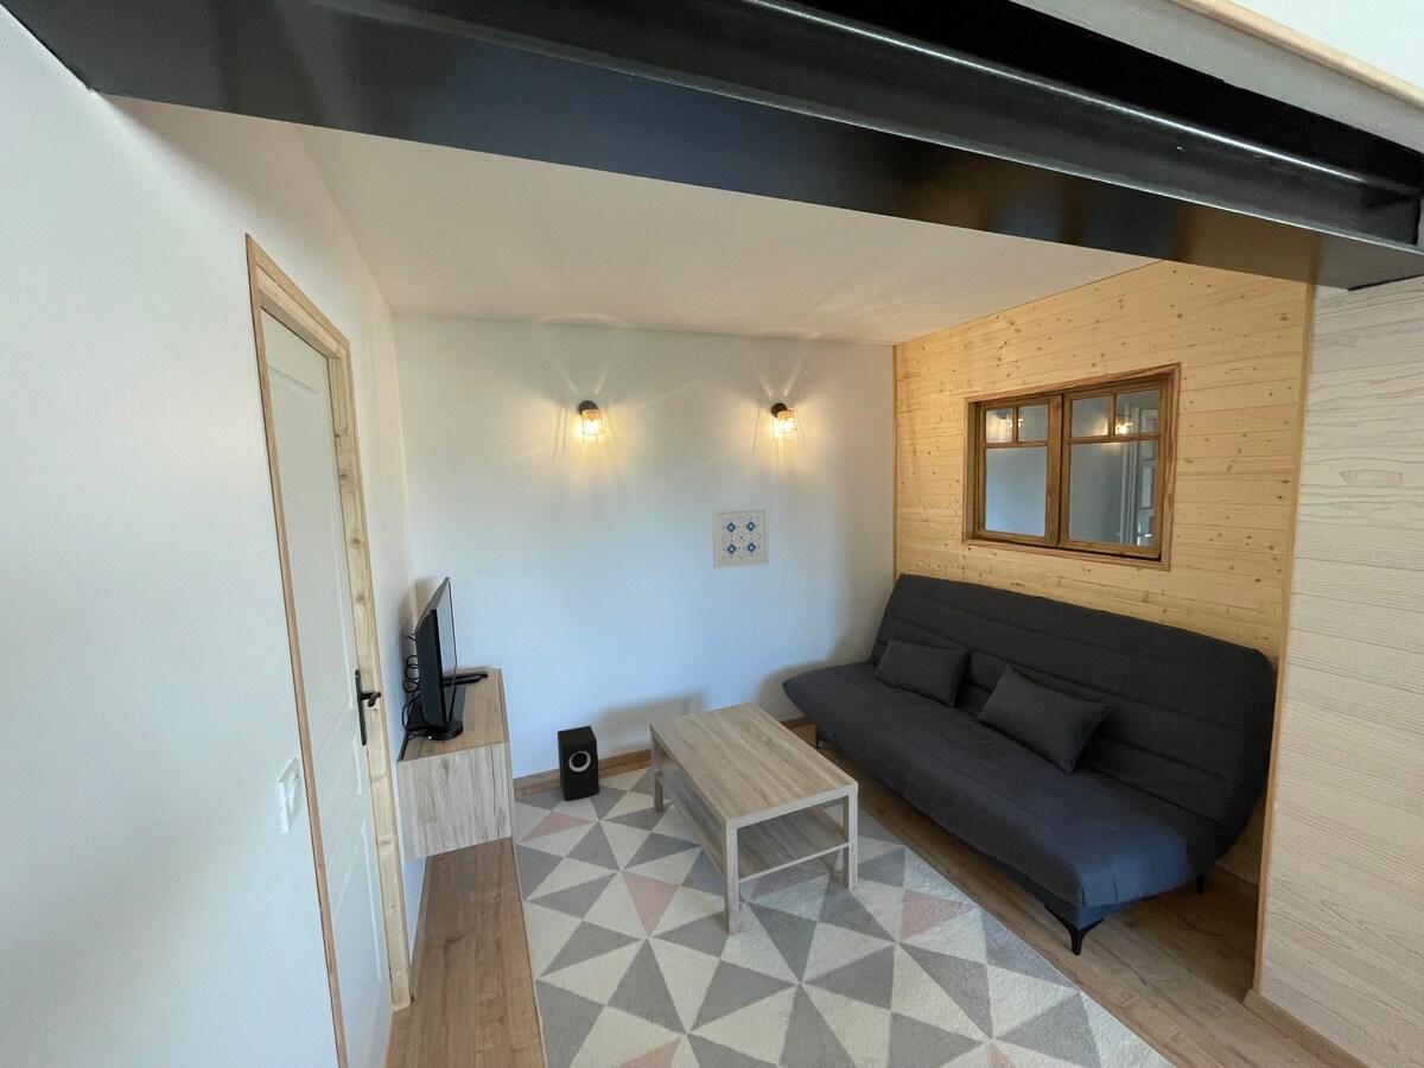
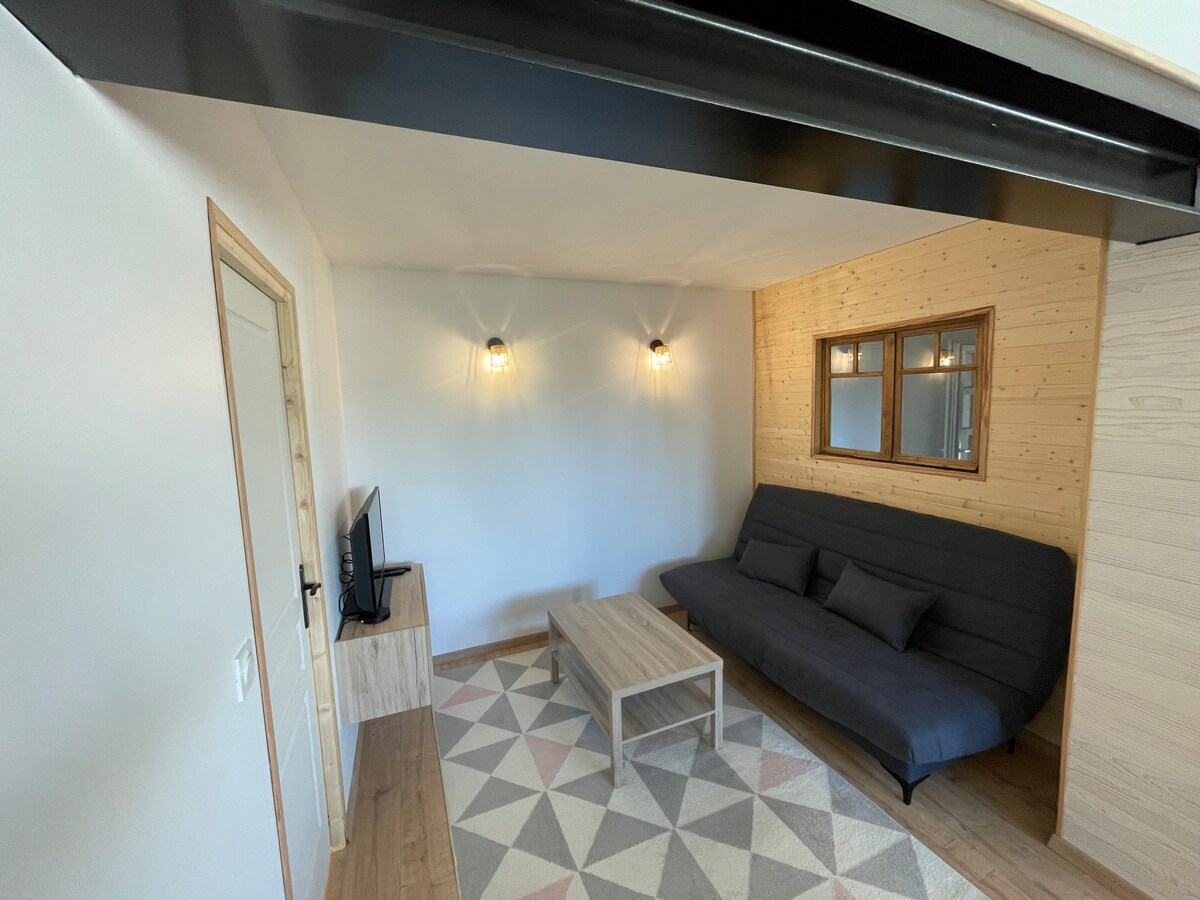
- speaker (578, 762)
- wall art (740, 536)
